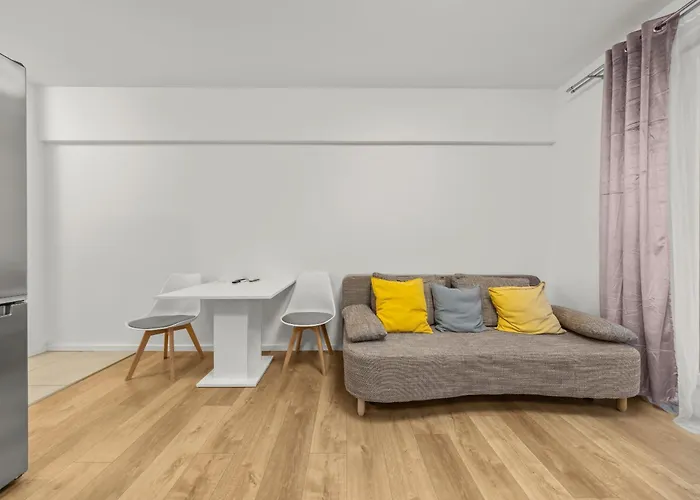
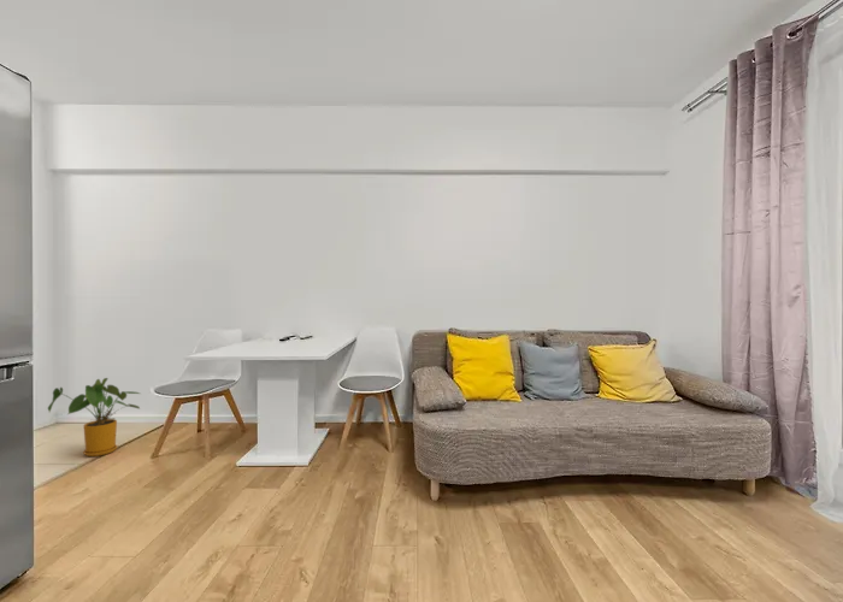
+ house plant (100, 415)
